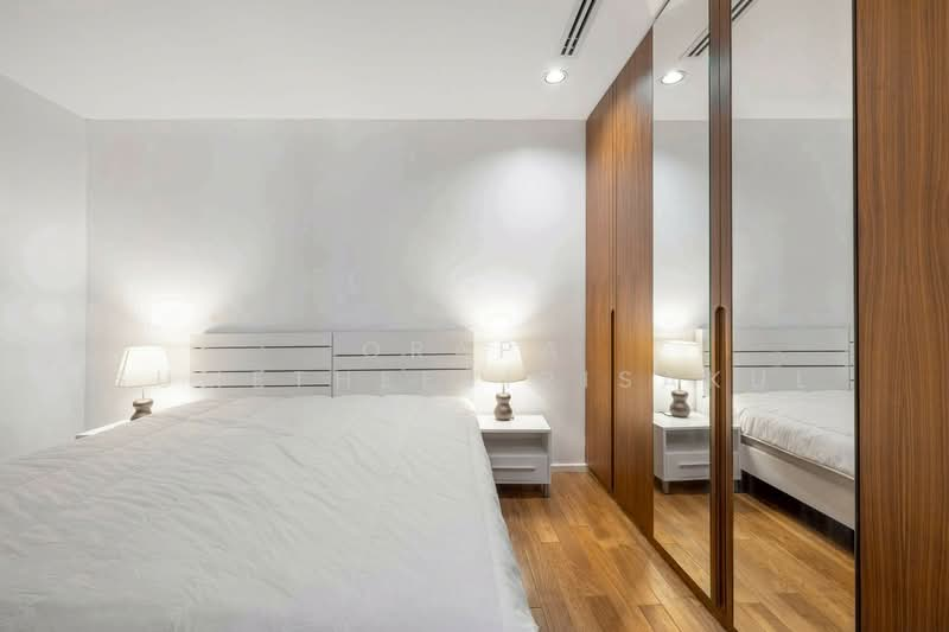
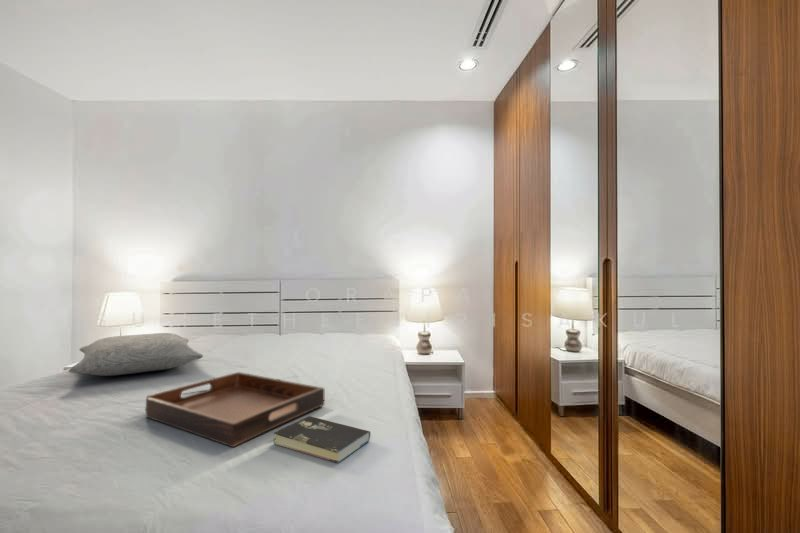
+ serving tray (236, 401)
+ book (322, 436)
+ pillow (139, 352)
